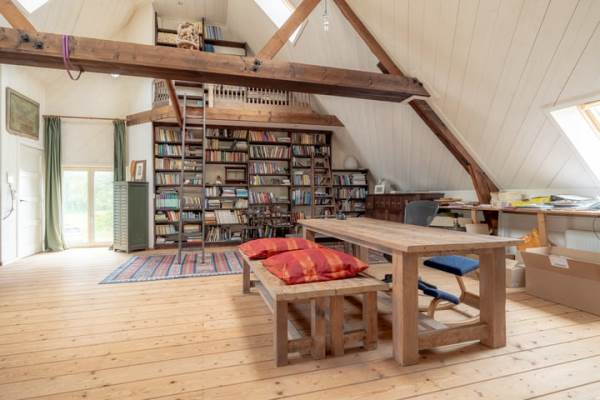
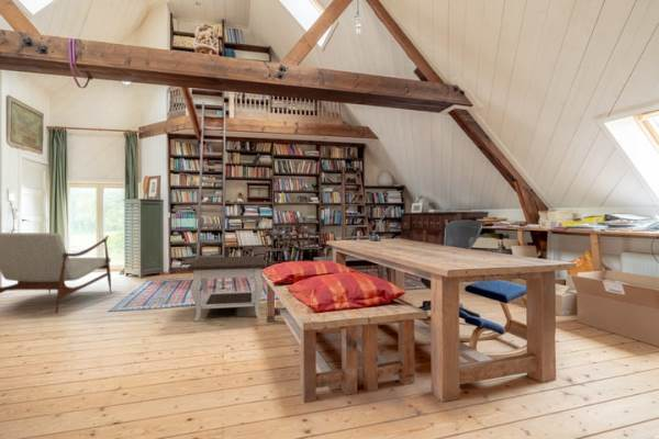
+ armchair (54, 266)
+ side table (230, 292)
